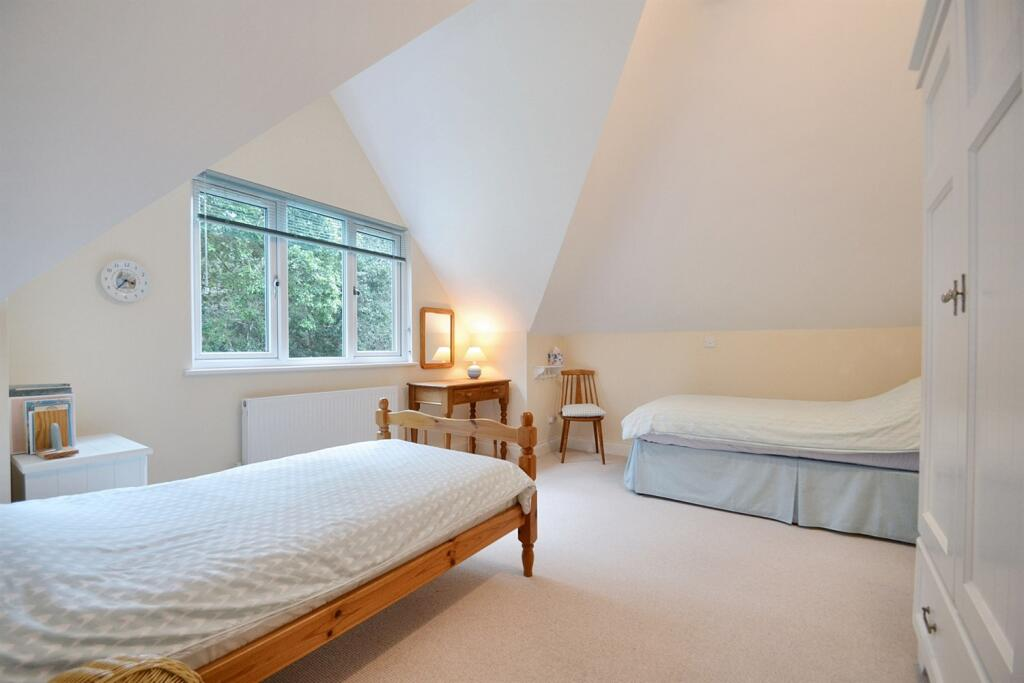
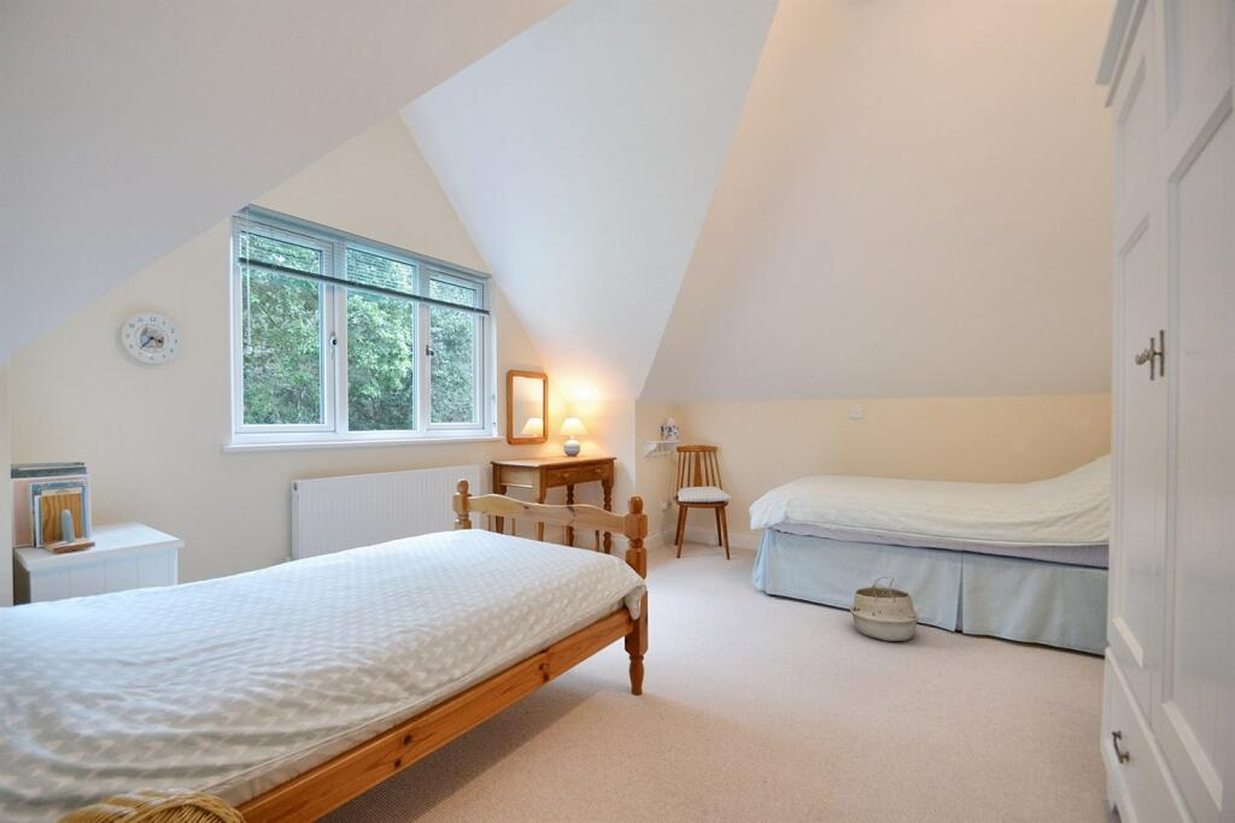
+ woven basket (883, 604)
